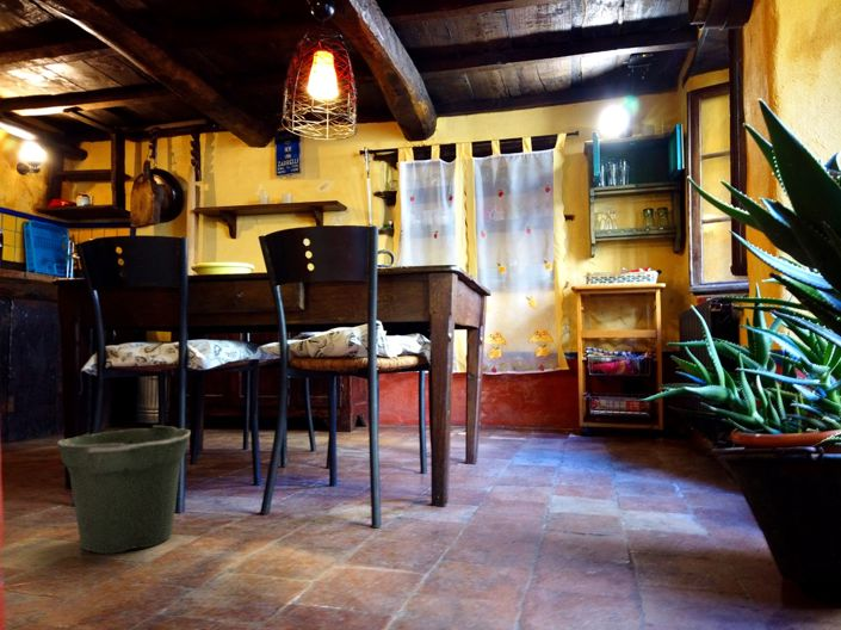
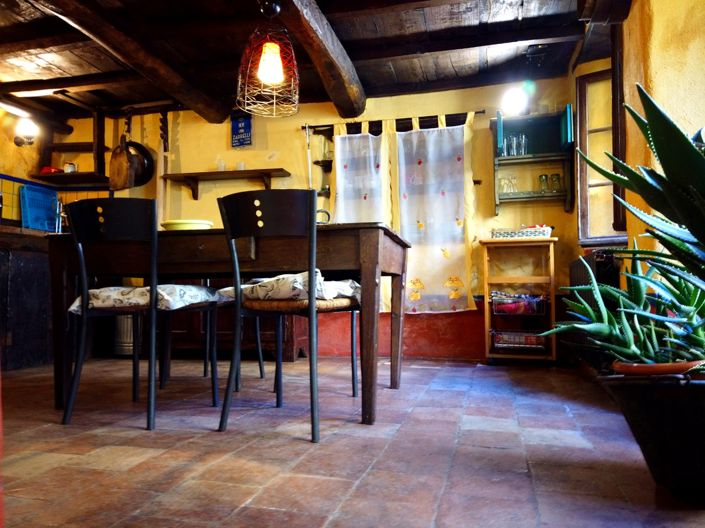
- flower pot (126, 486)
